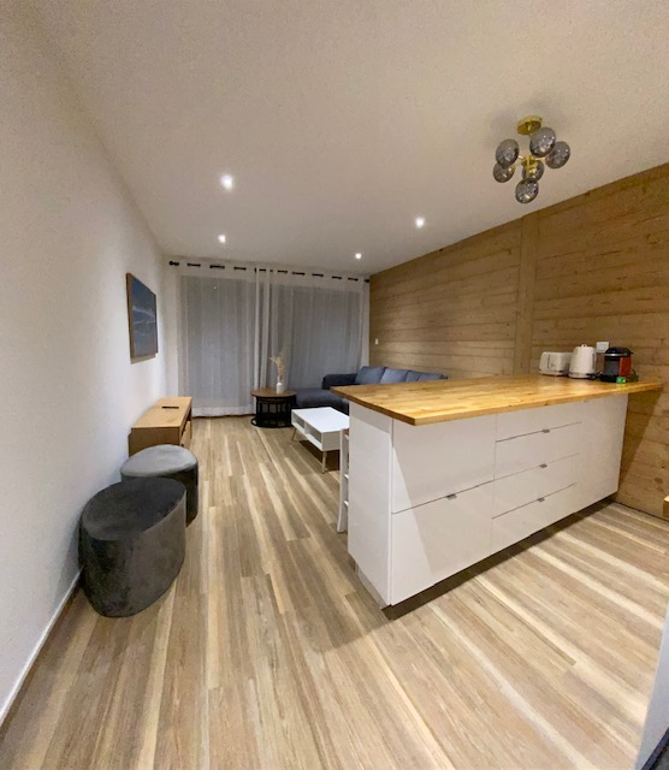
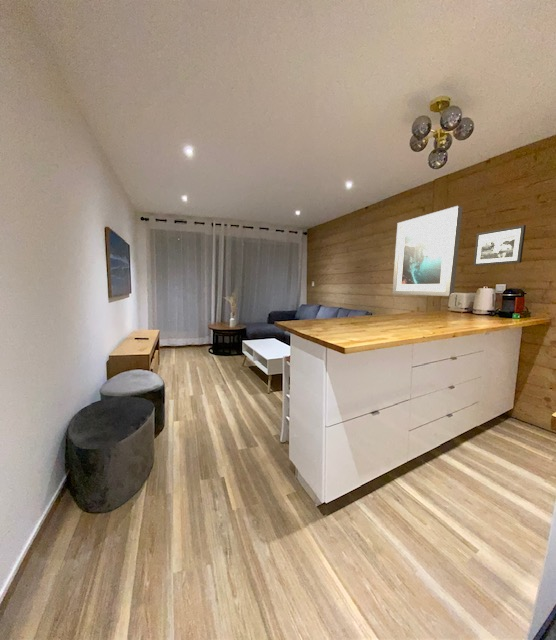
+ picture frame (497, 247)
+ wall art (422, 256)
